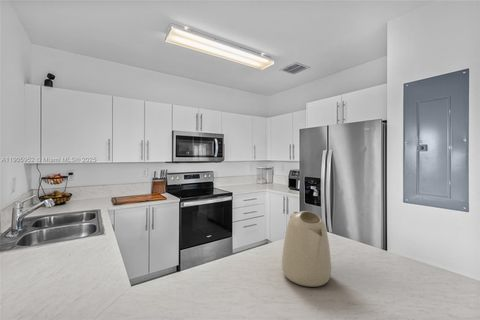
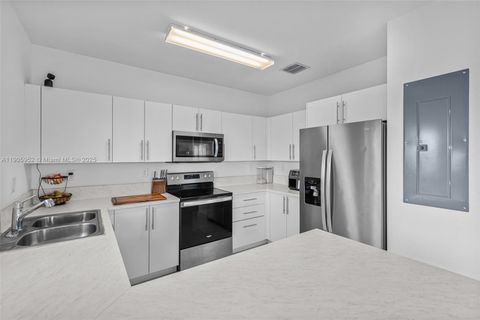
- kettle (304, 242)
